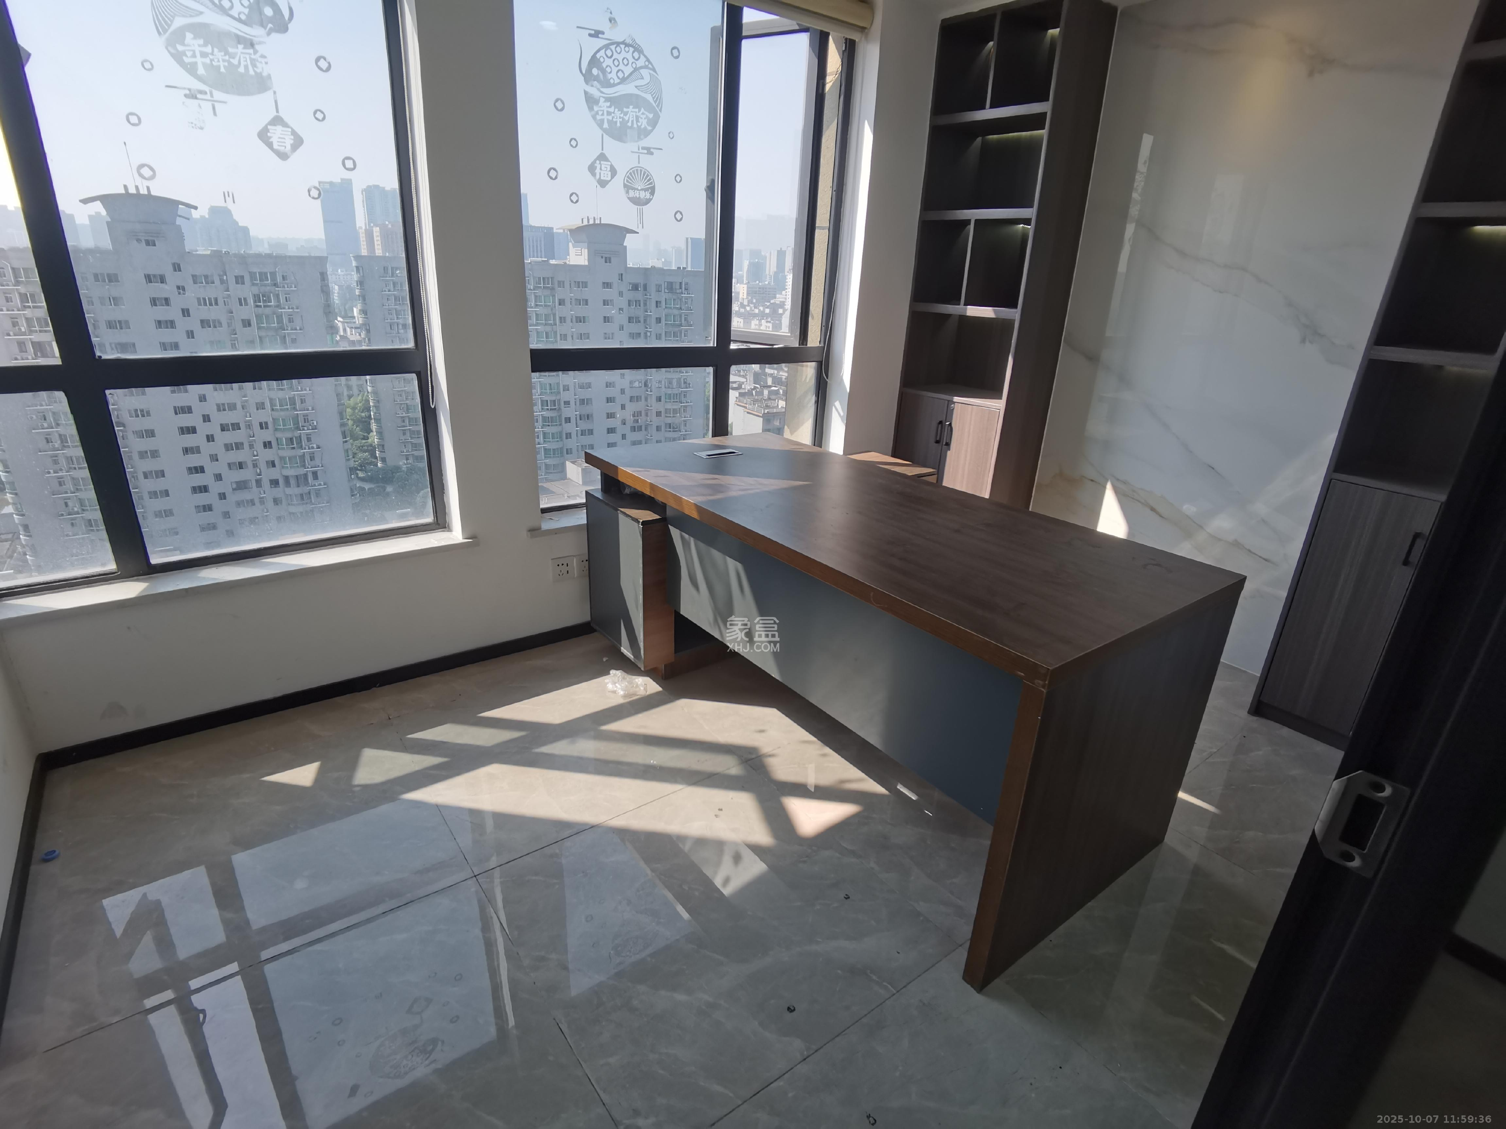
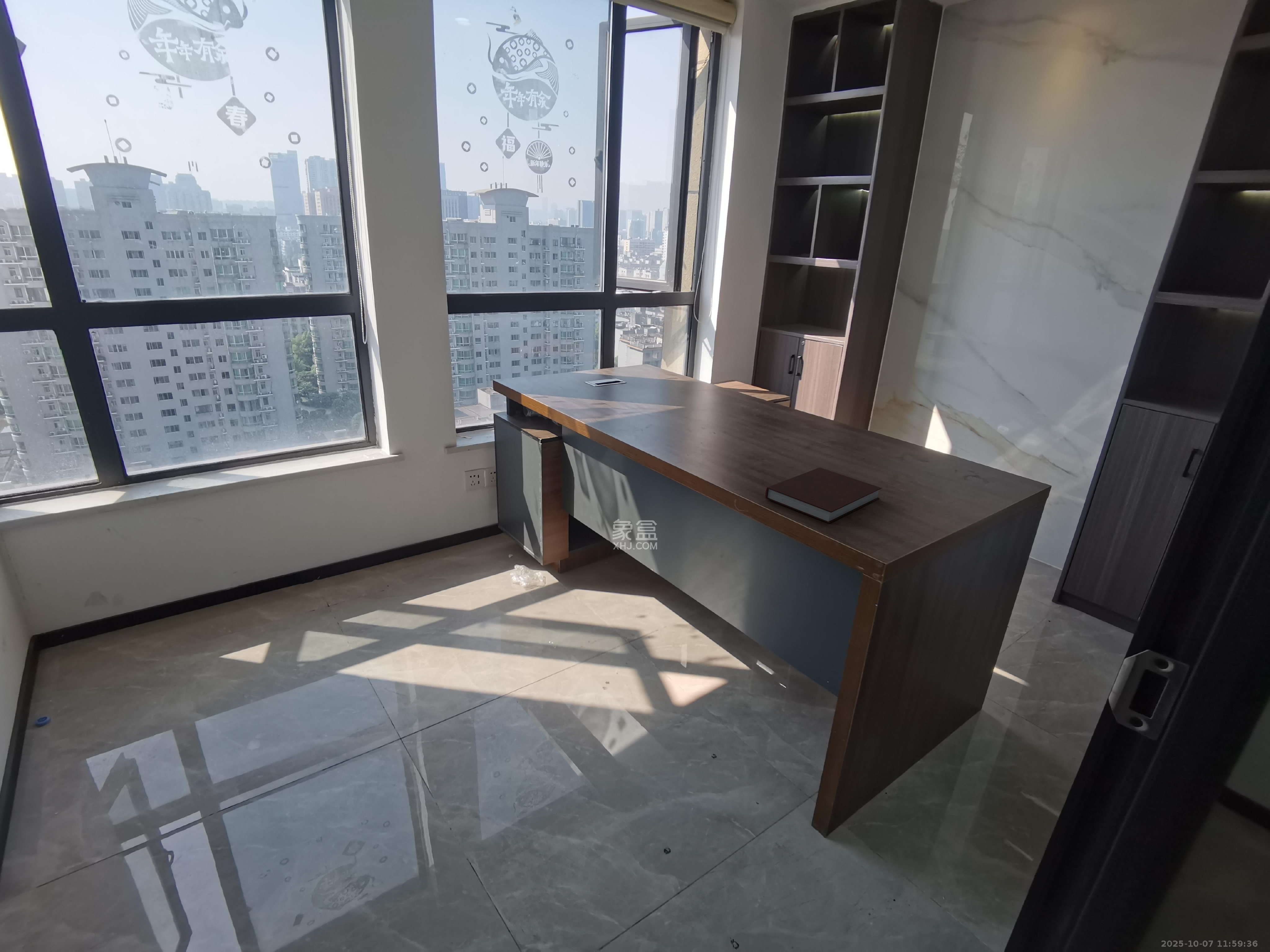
+ notebook (824, 493)
